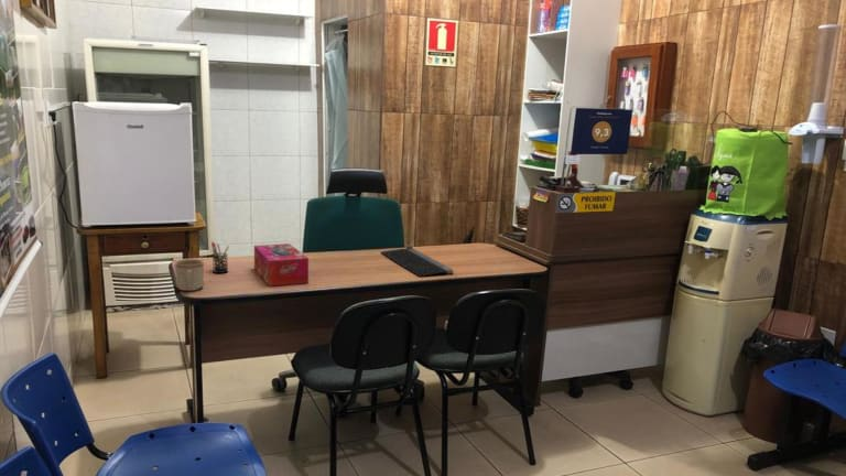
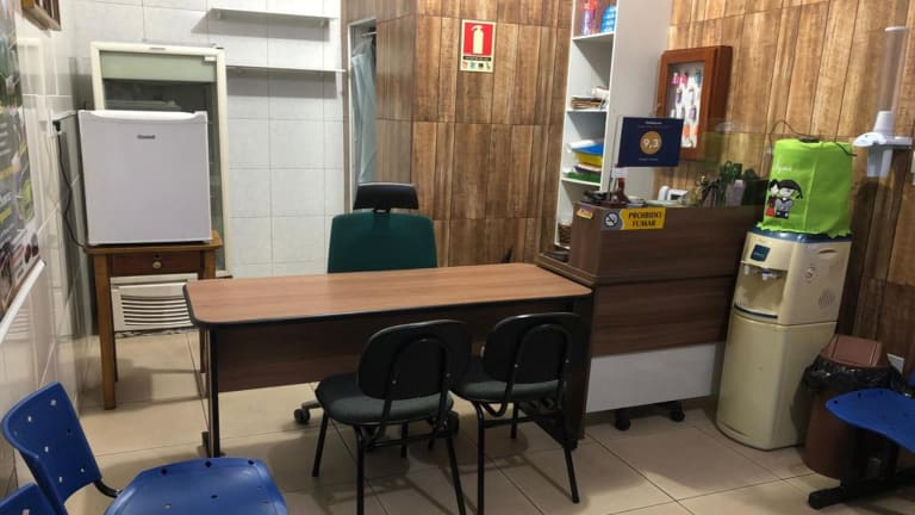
- mug (189, 275)
- computer keyboard (414, 259)
- tissue box (280, 263)
- pen holder (218, 257)
